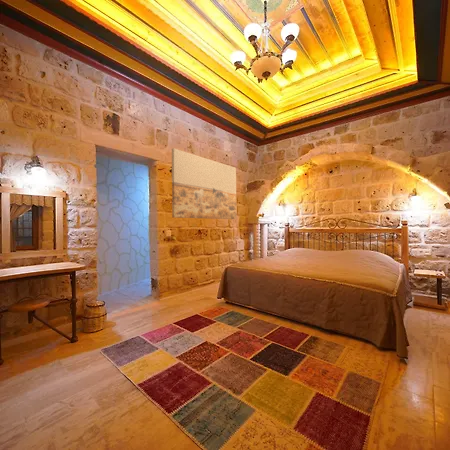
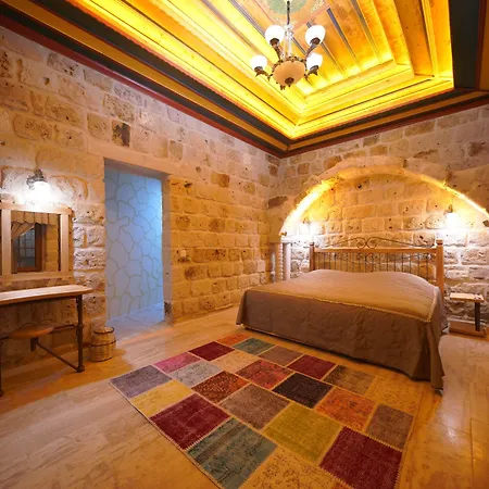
- wall art (208, 189)
